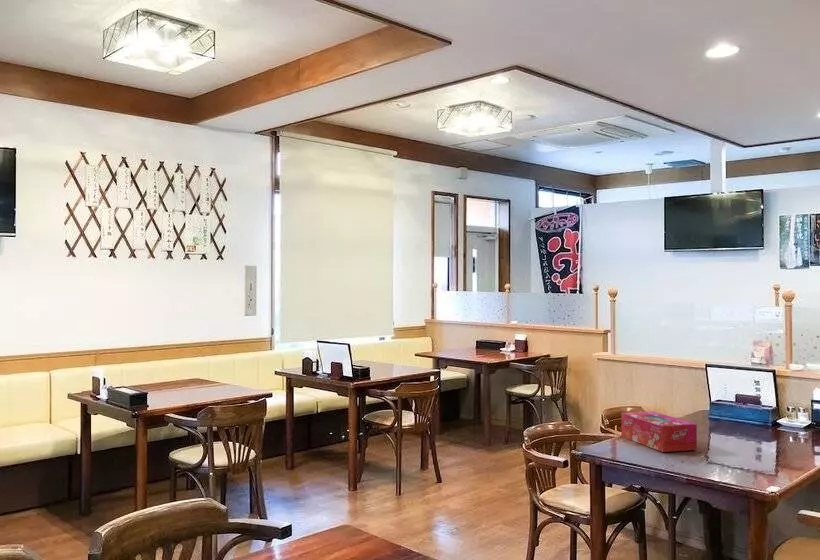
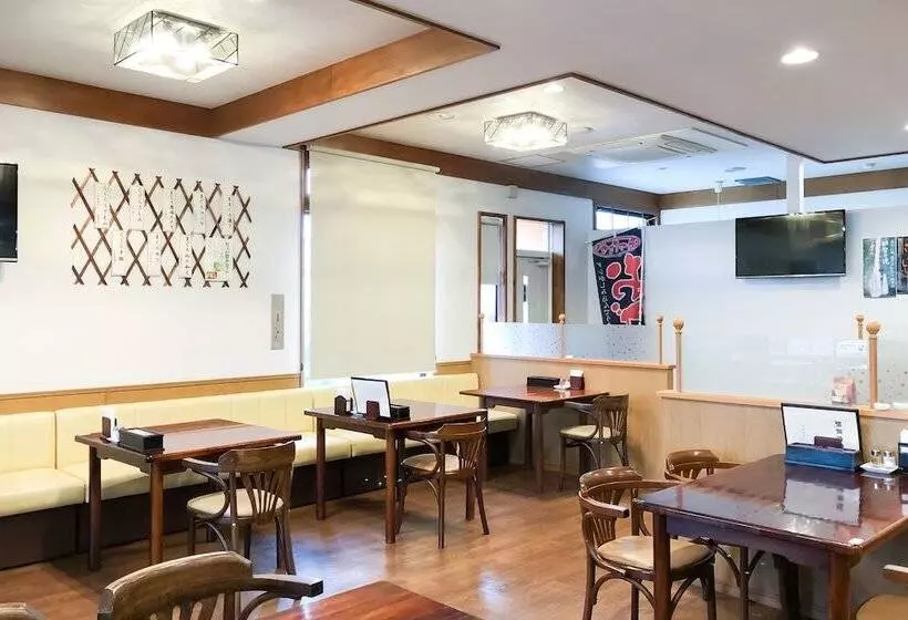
- tissue box (657, 430)
